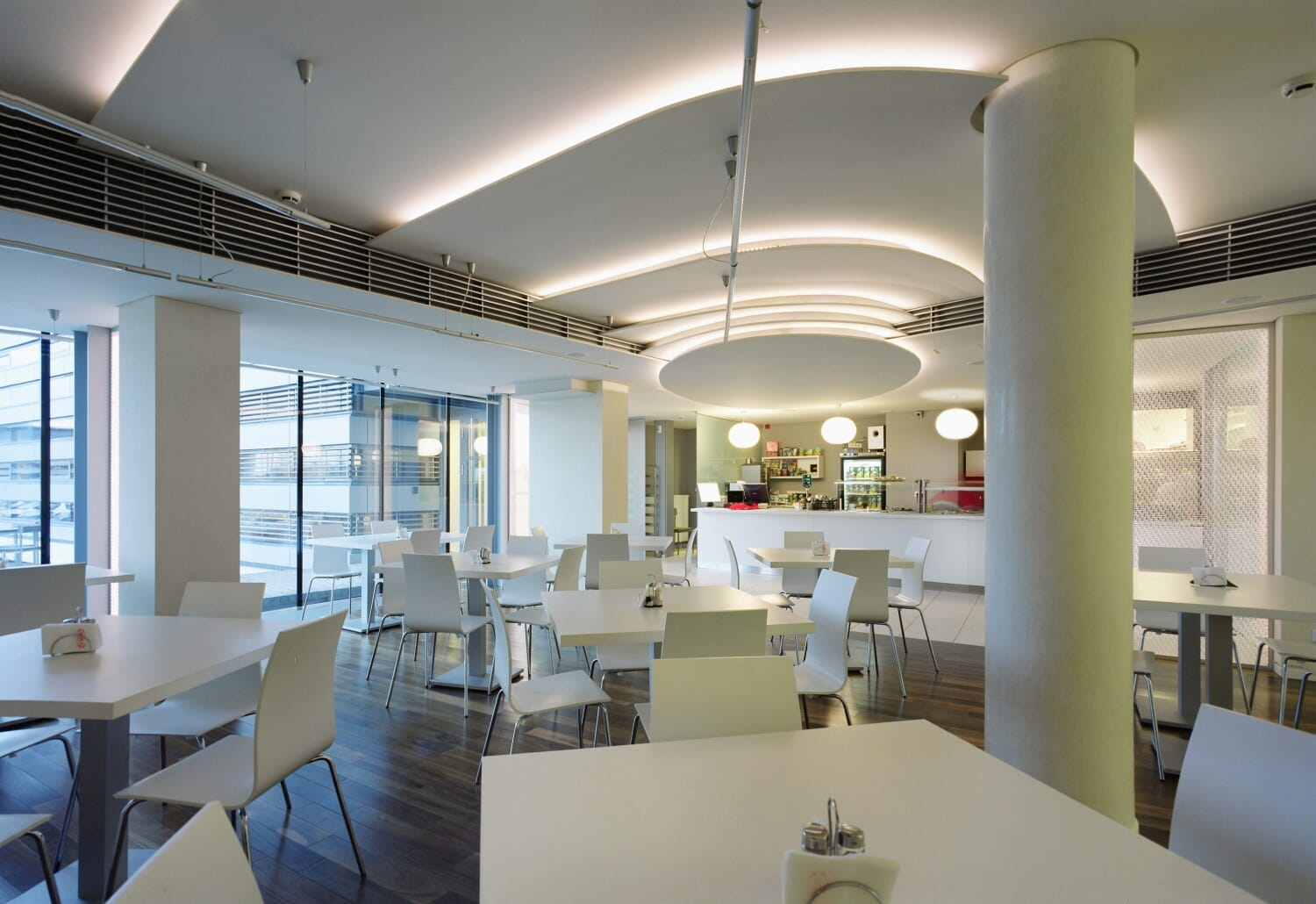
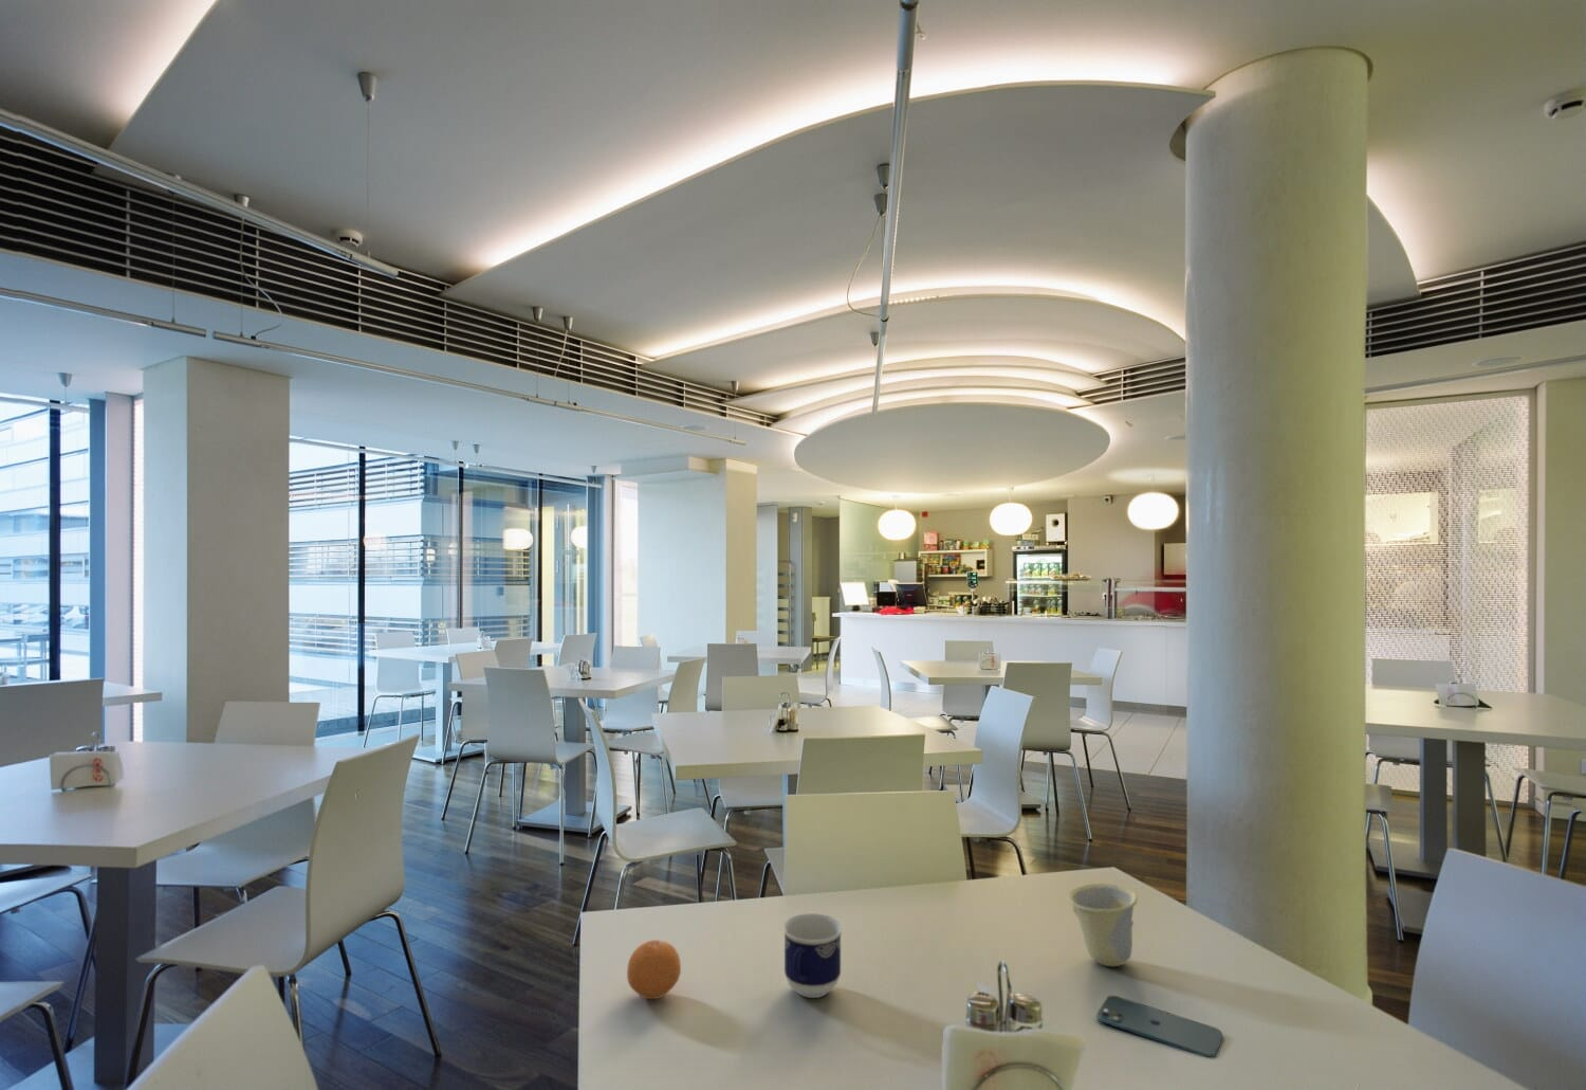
+ cup (1102, 926)
+ fruit (653, 969)
+ cup (809, 961)
+ smartphone (1158, 1024)
